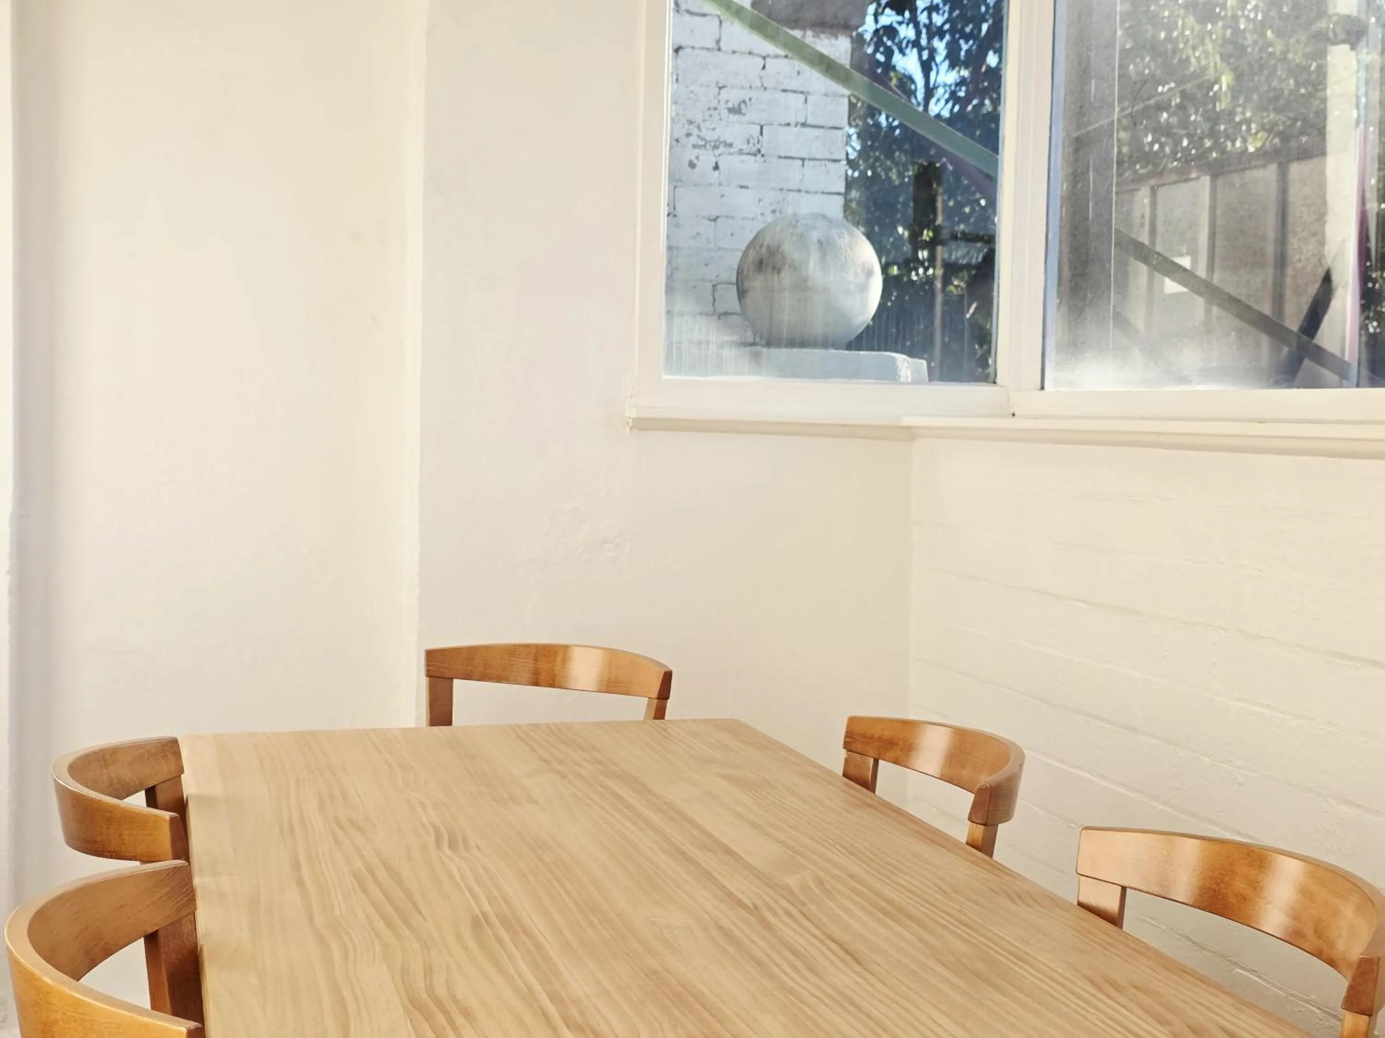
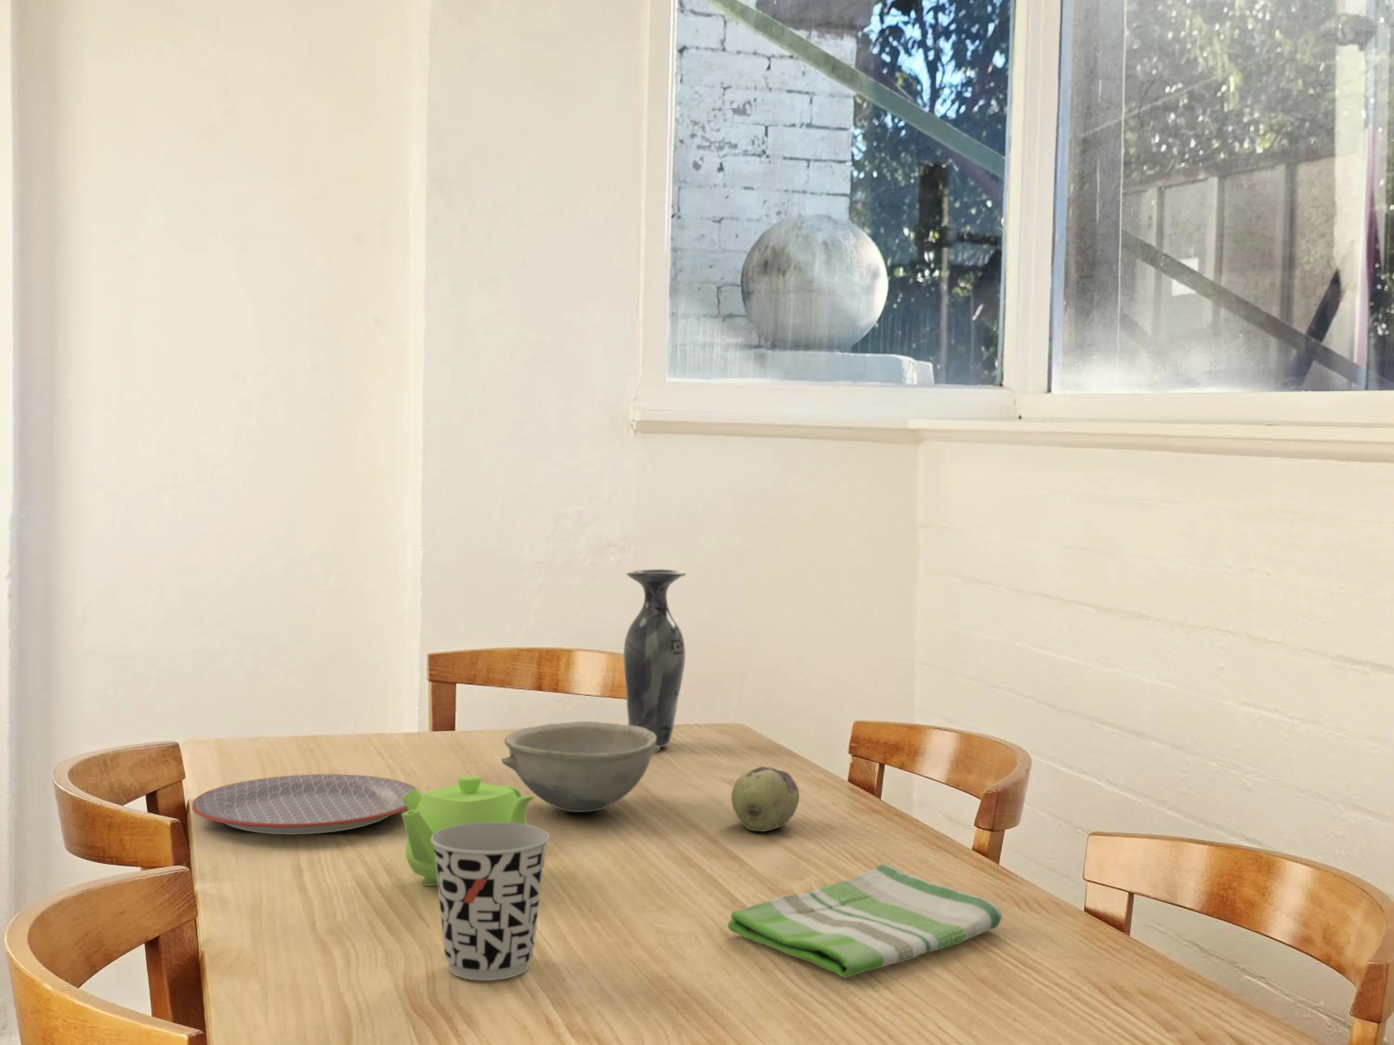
+ bowl (582, 772)
+ plate (308, 806)
+ dish towel (867, 915)
+ teapot (463, 824)
+ fruit (765, 797)
+ vase (654, 659)
+ cup (490, 901)
